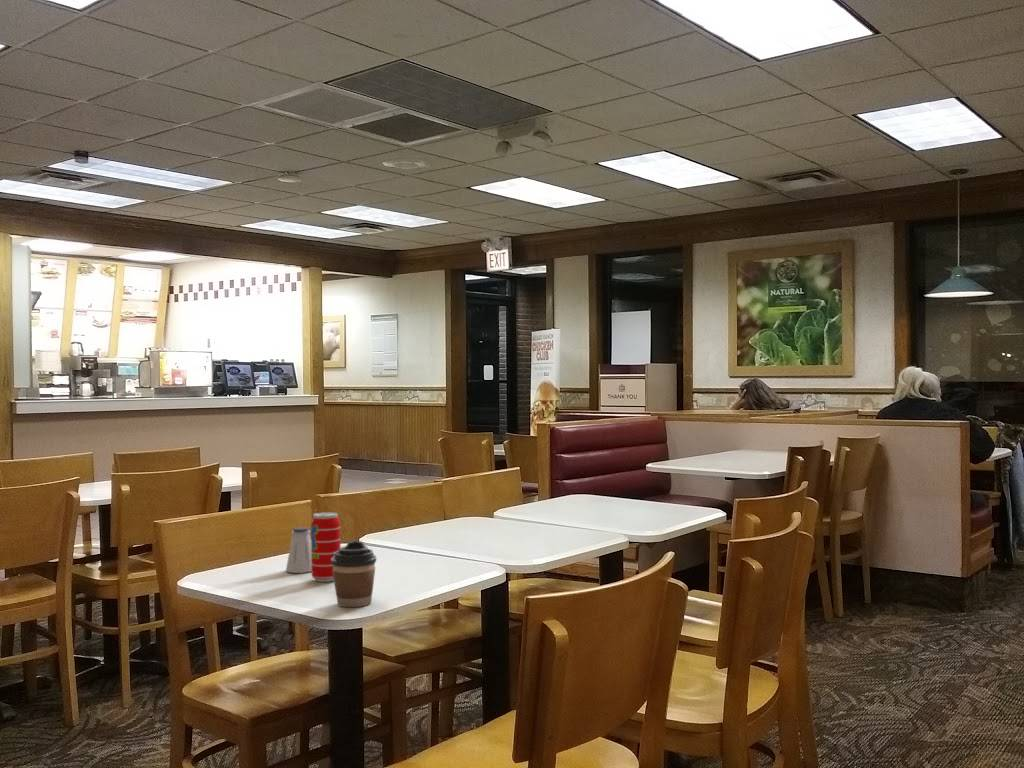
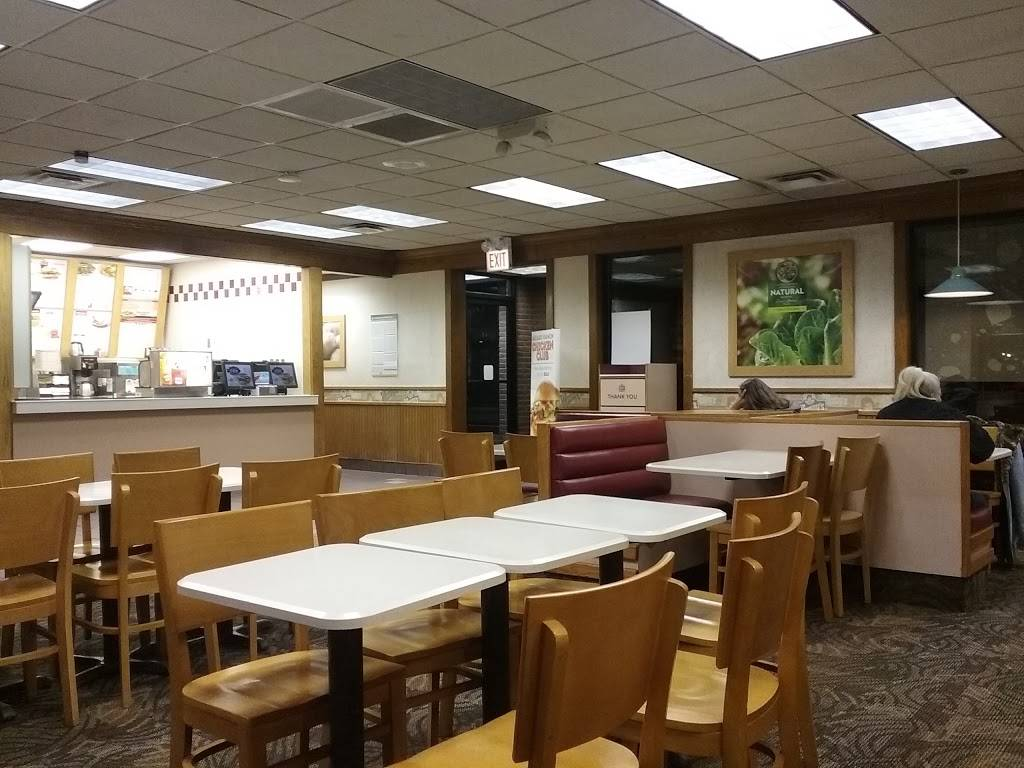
- coffee cup (354, 573)
- beverage can (326, 546)
- saltshaker (301, 548)
